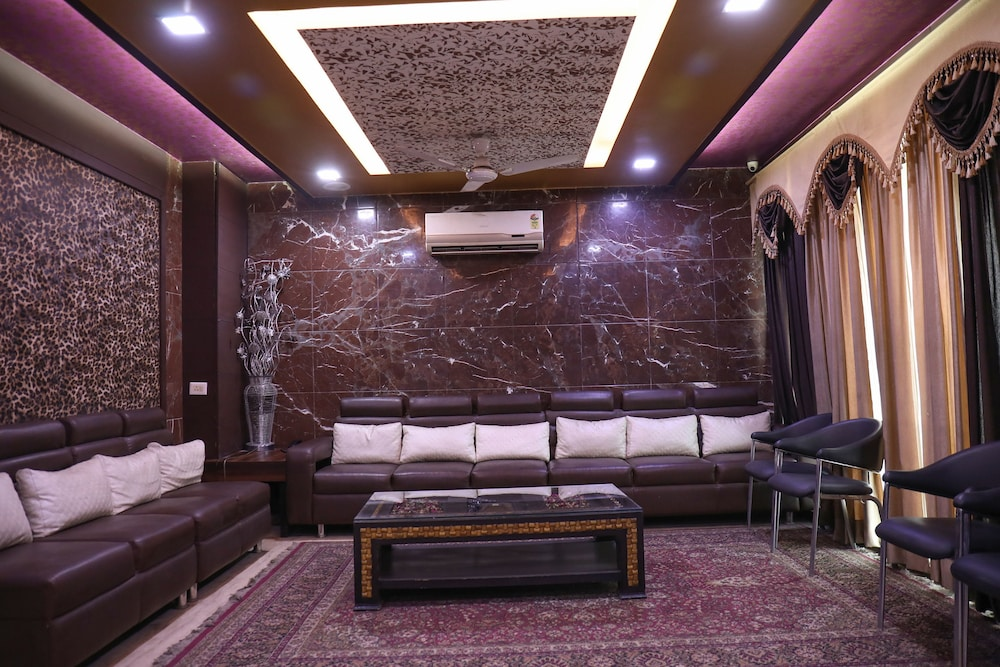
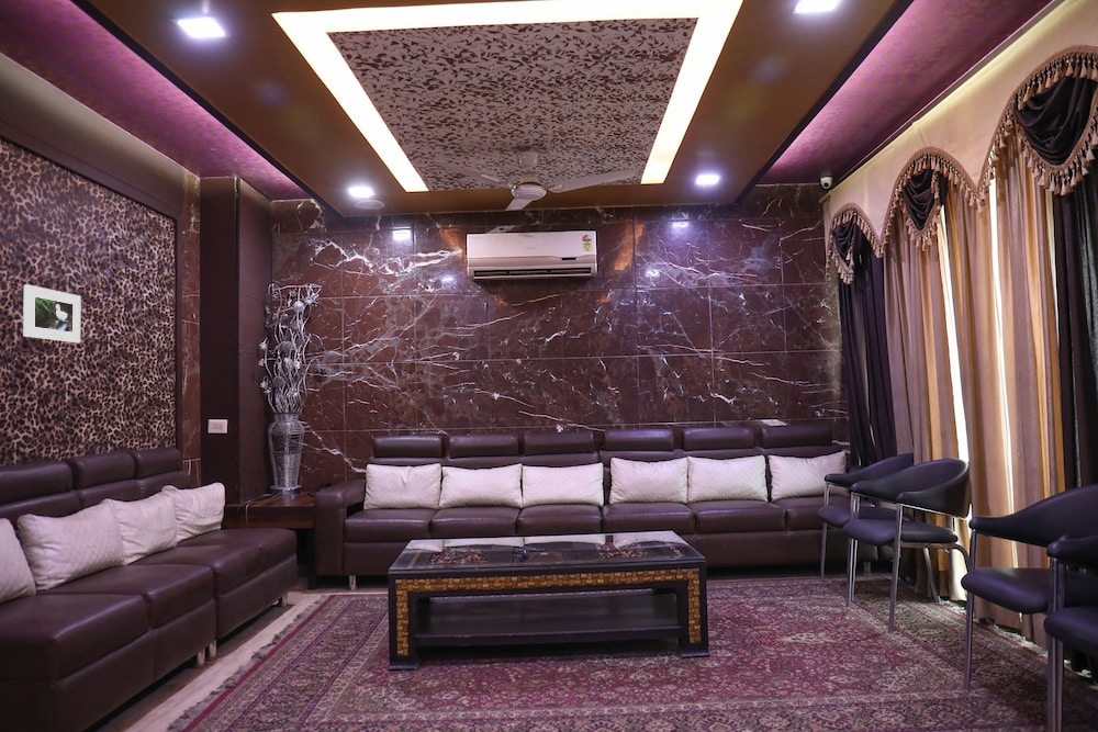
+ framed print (53, 315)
